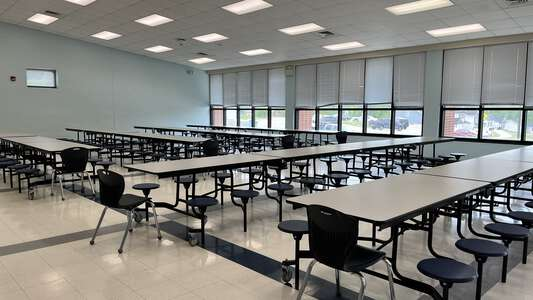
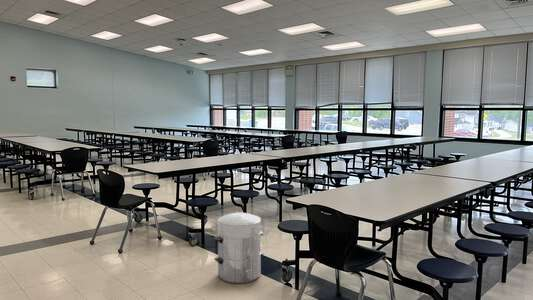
+ waste bin (239, 243)
